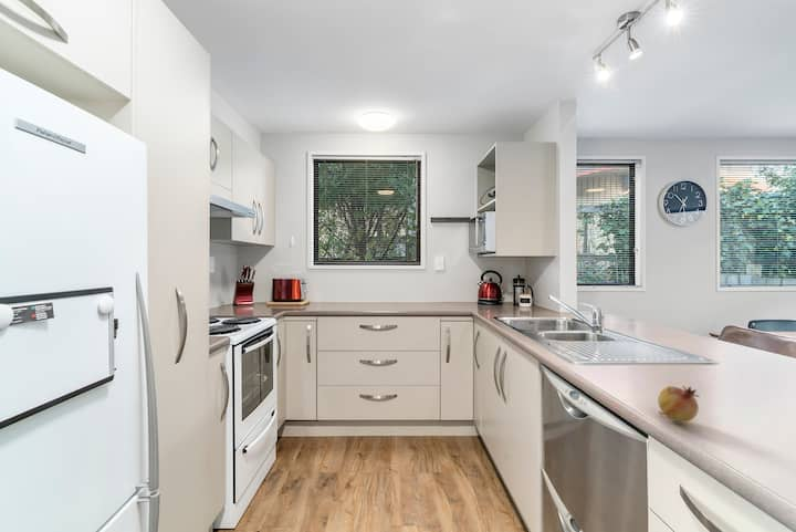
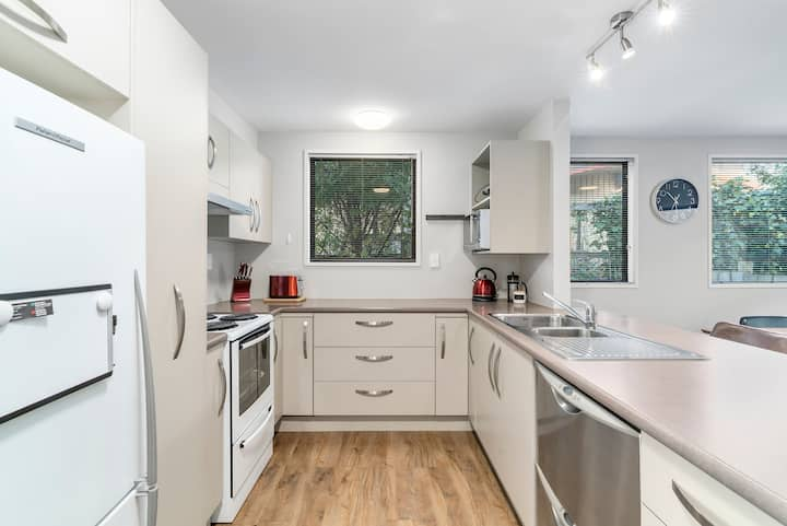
- fruit (678, 401)
